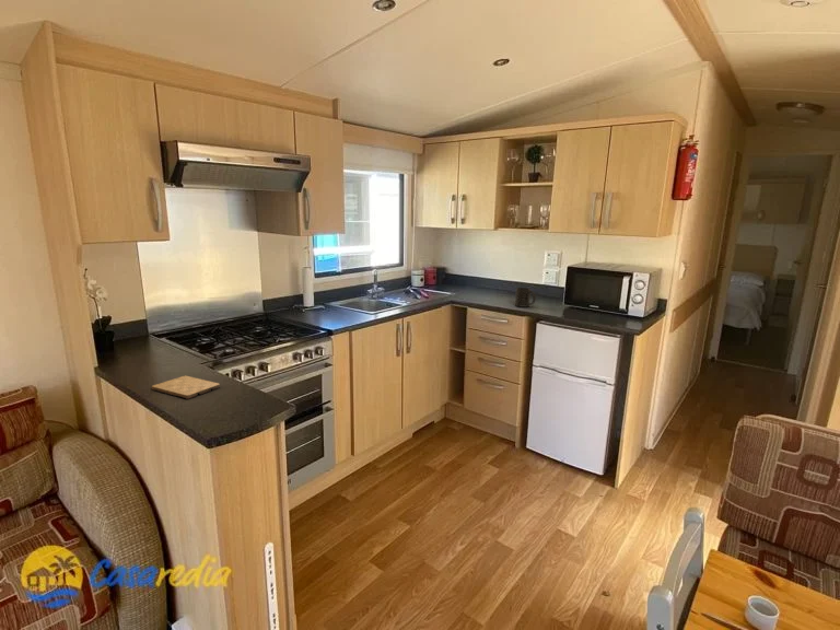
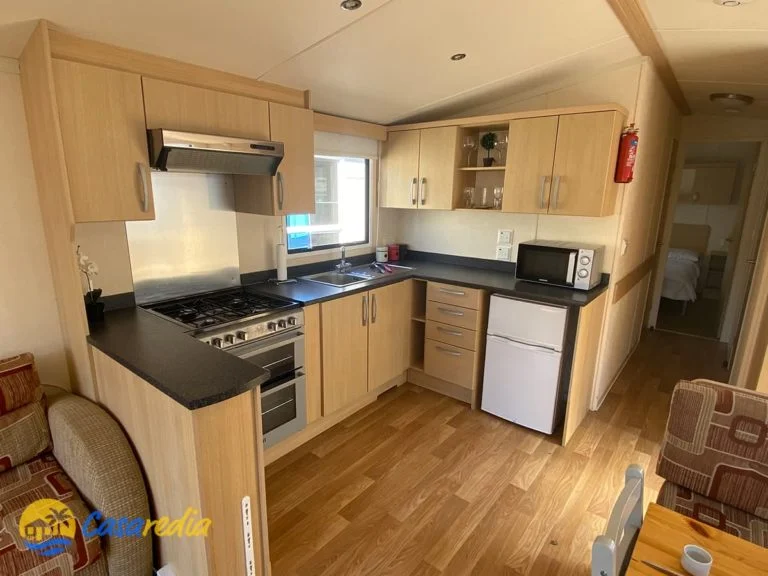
- cutting board (186, 386)
- mug (525, 298)
